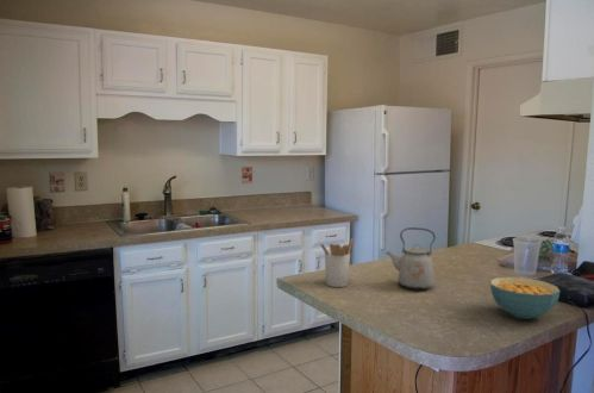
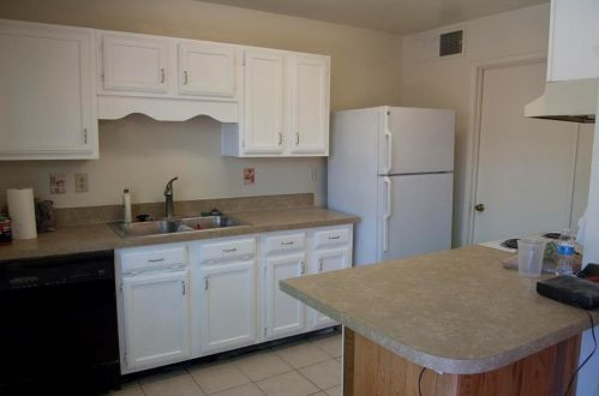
- cereal bowl (523, 300)
- utensil holder (337, 262)
- kettle (409, 256)
